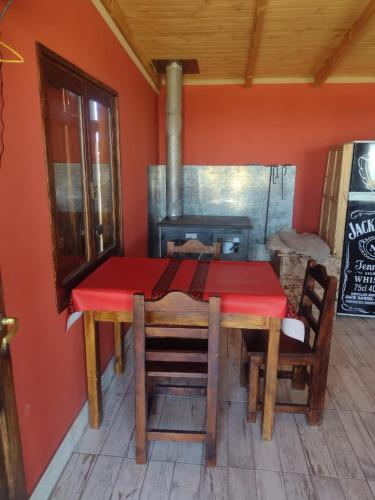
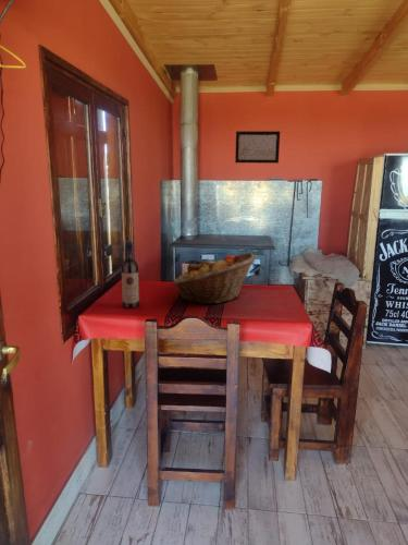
+ fruit basket (214, 275)
+ wall art (257, 147)
+ wine bottle (129, 274)
